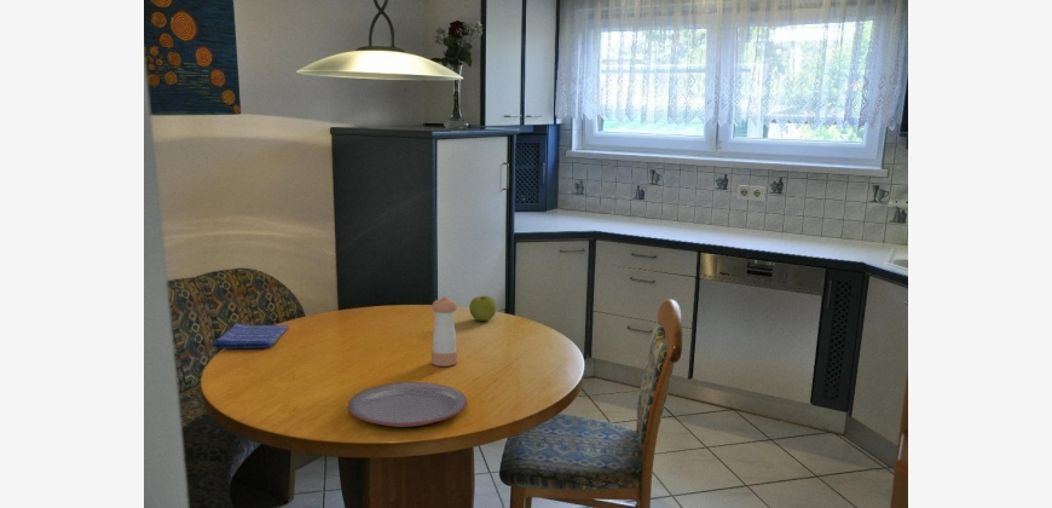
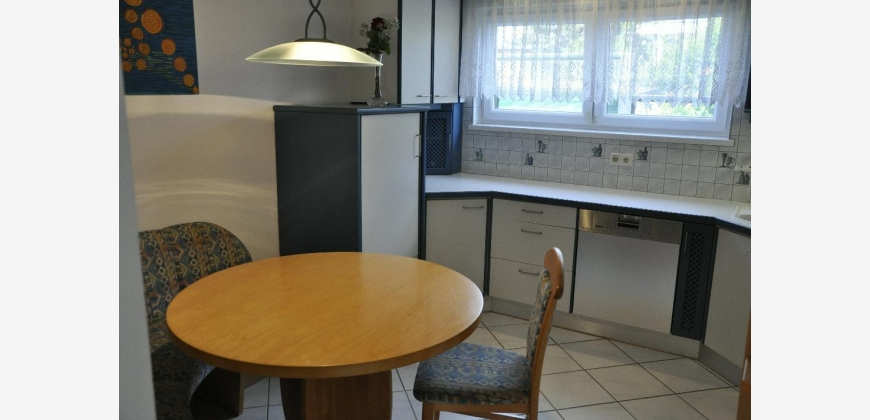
- apple (482, 308)
- plate (407, 405)
- pepper shaker (444, 329)
- dish towel (252, 334)
